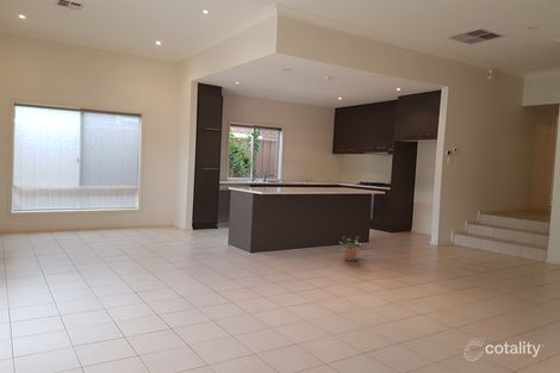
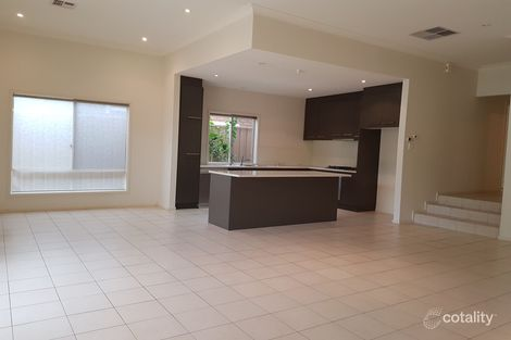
- potted plant (351, 248)
